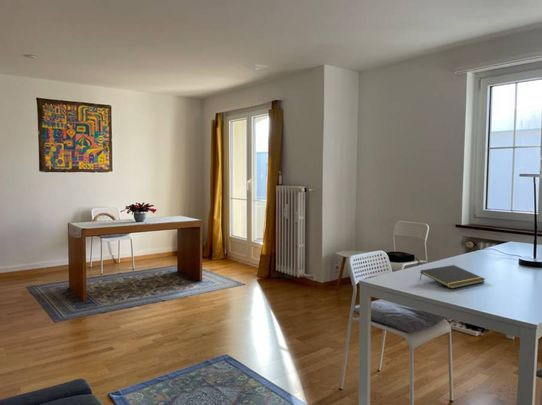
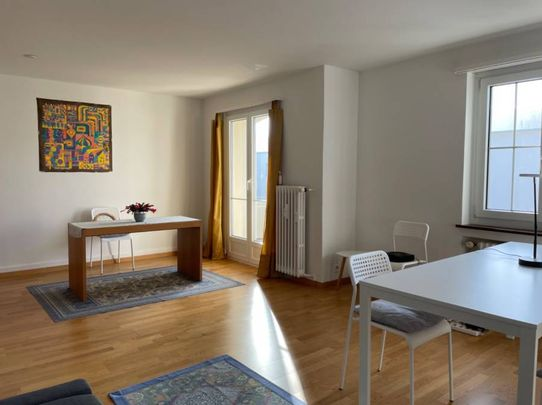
- notepad (452, 276)
